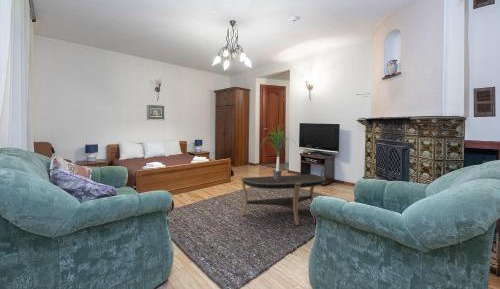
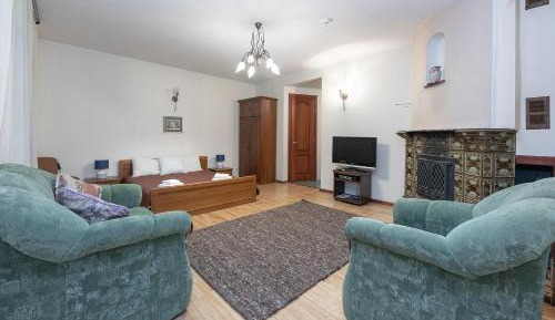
- coffee table (287, 198)
- potted plant (278, 151)
